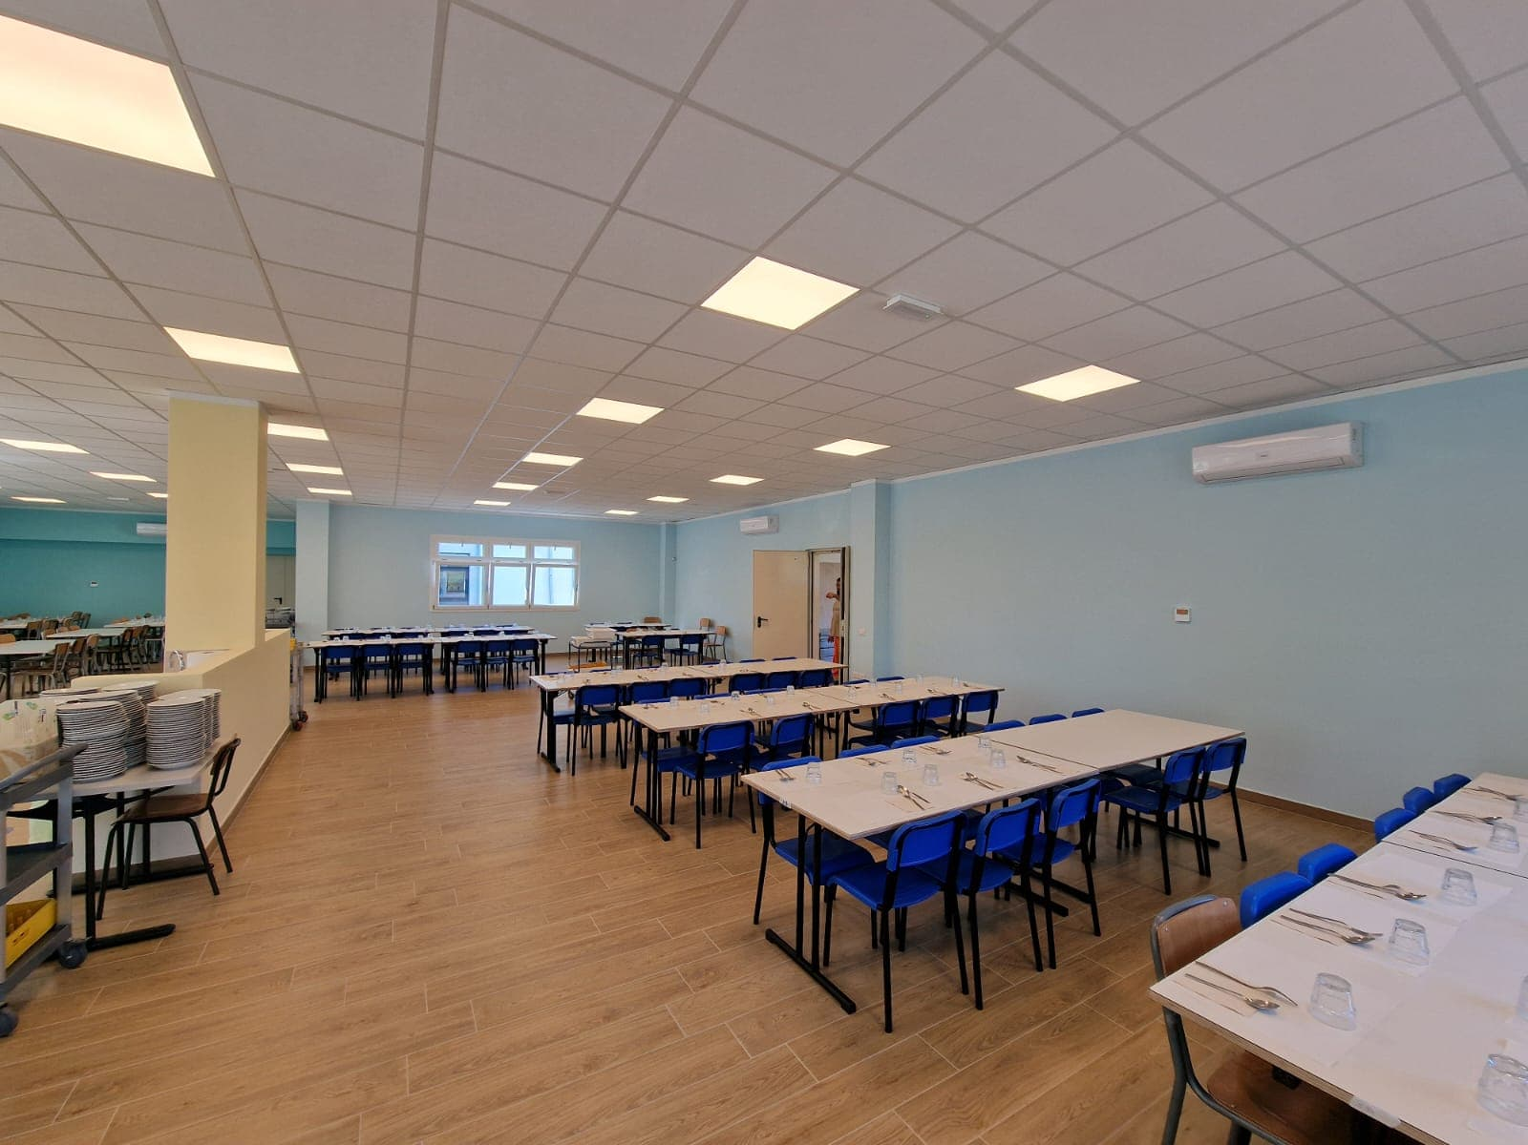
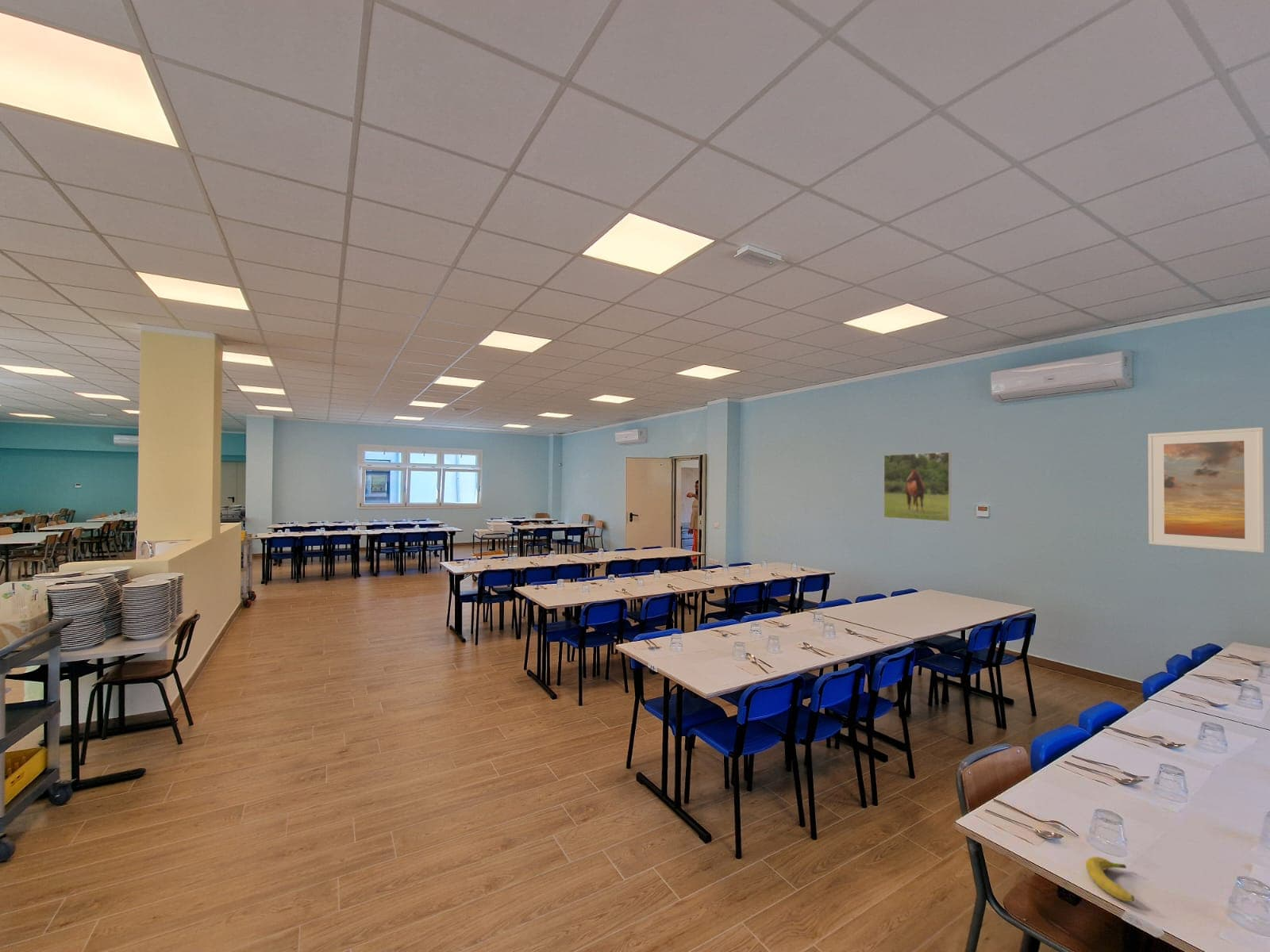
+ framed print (915, 486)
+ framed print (1203, 489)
+ fruit (1110, 880)
